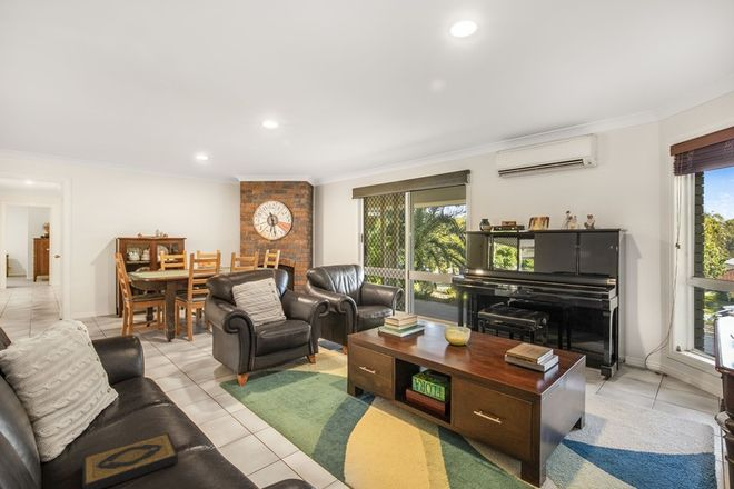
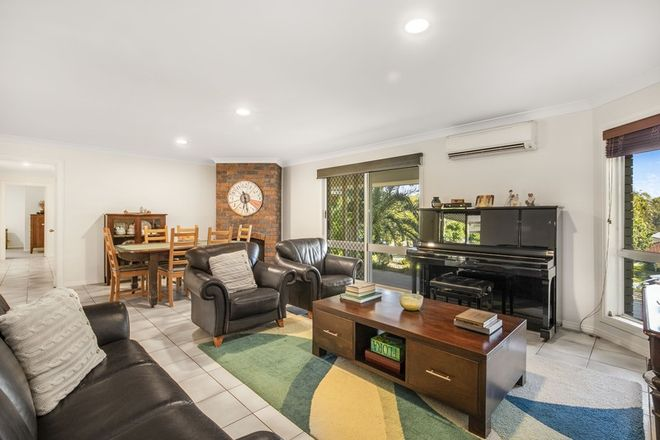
- hardback book (130, 460)
